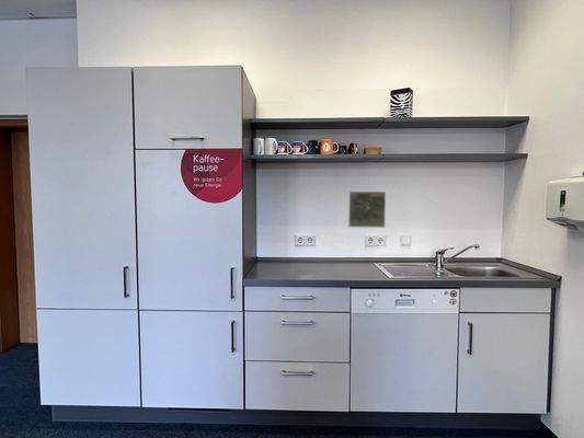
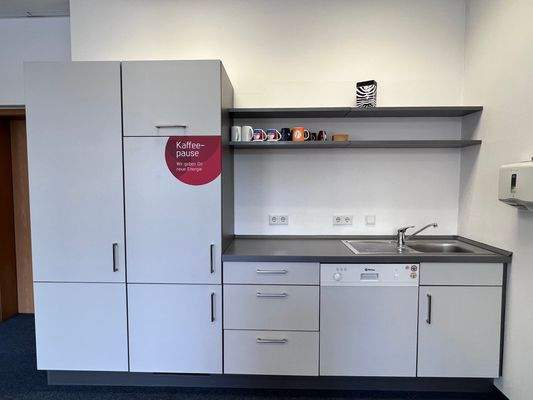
- decorative tile (366, 209)
